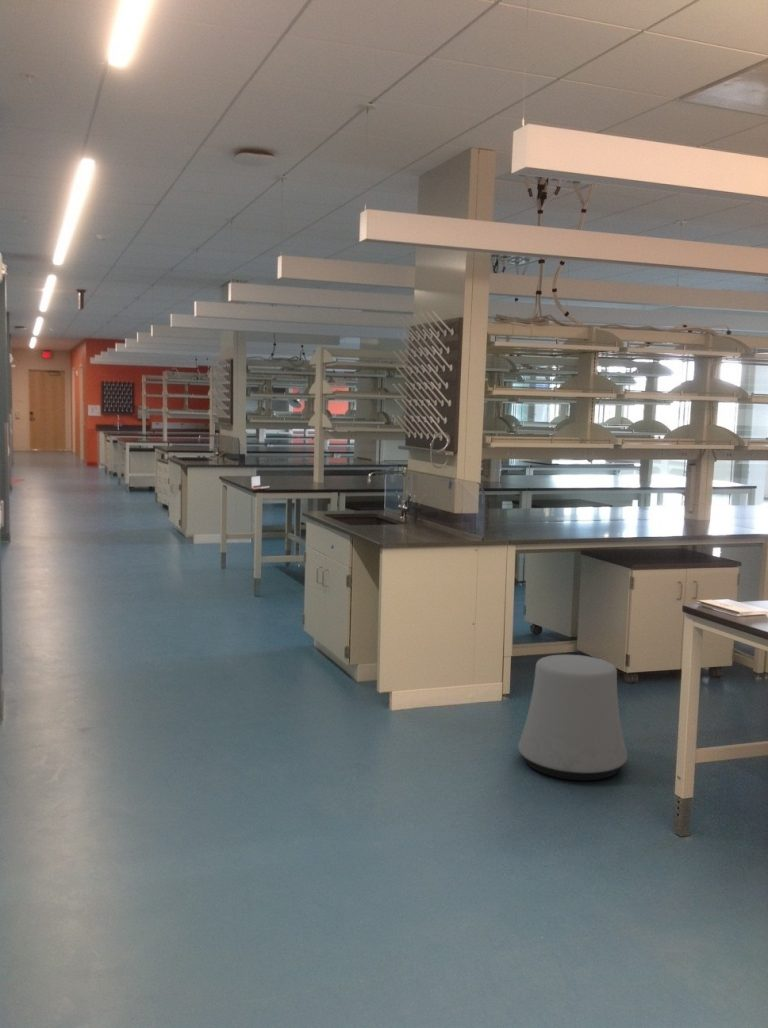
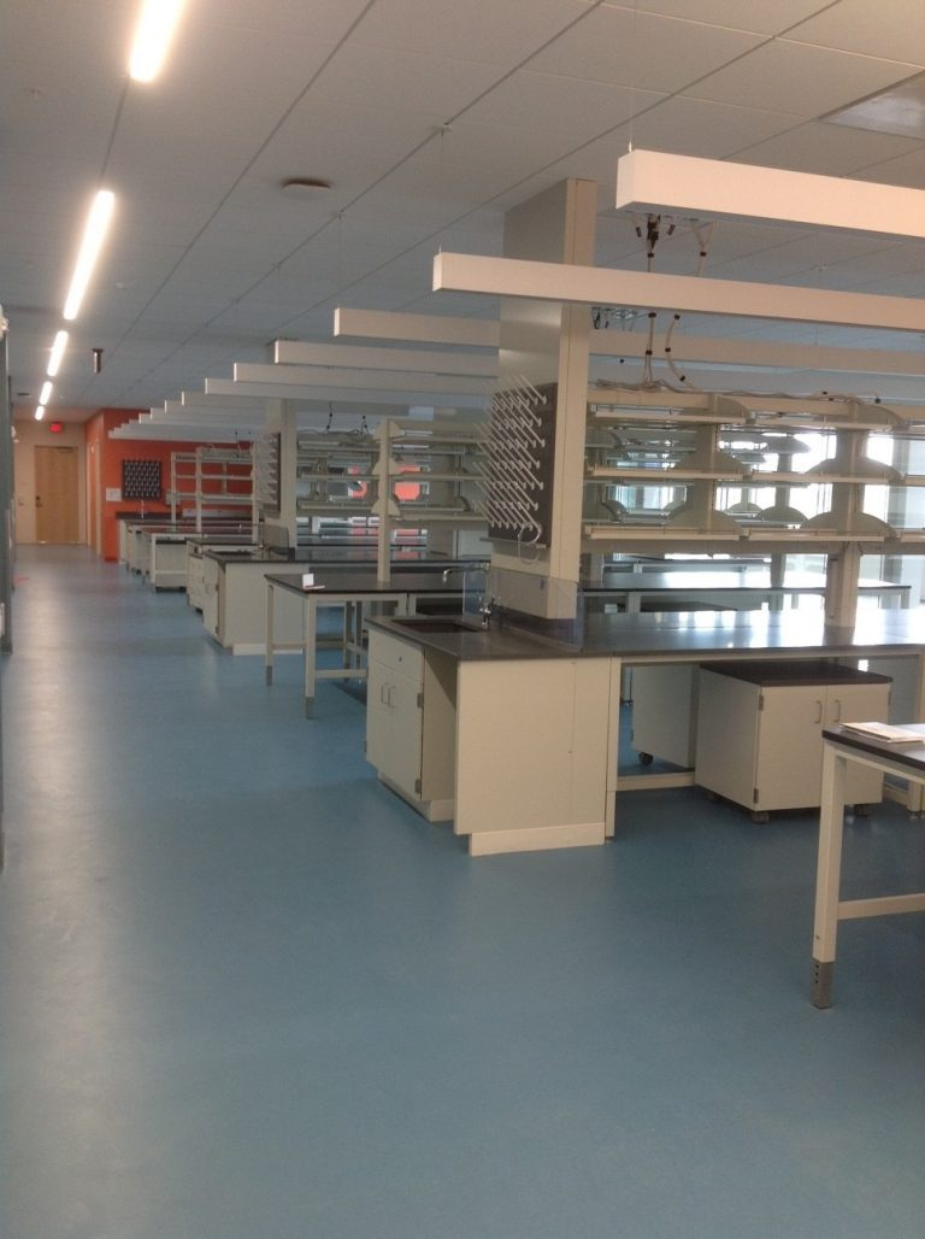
- stool (573, 713)
